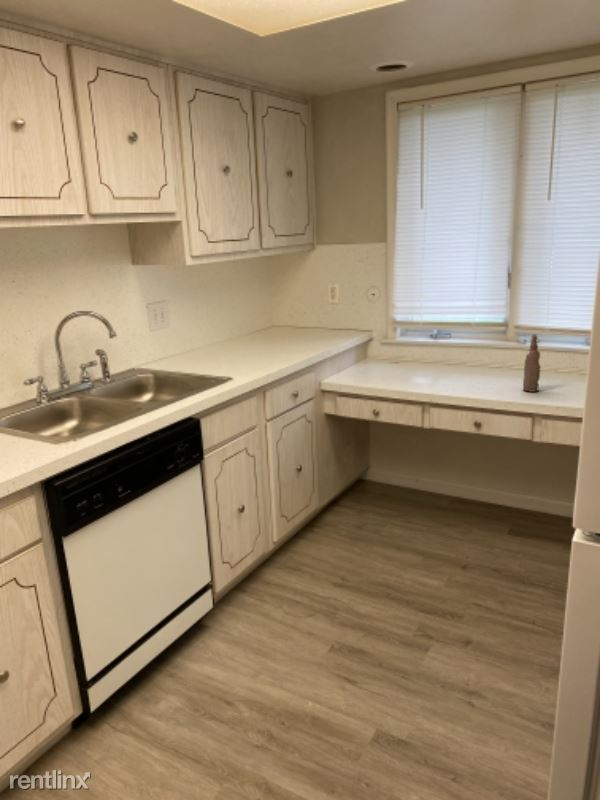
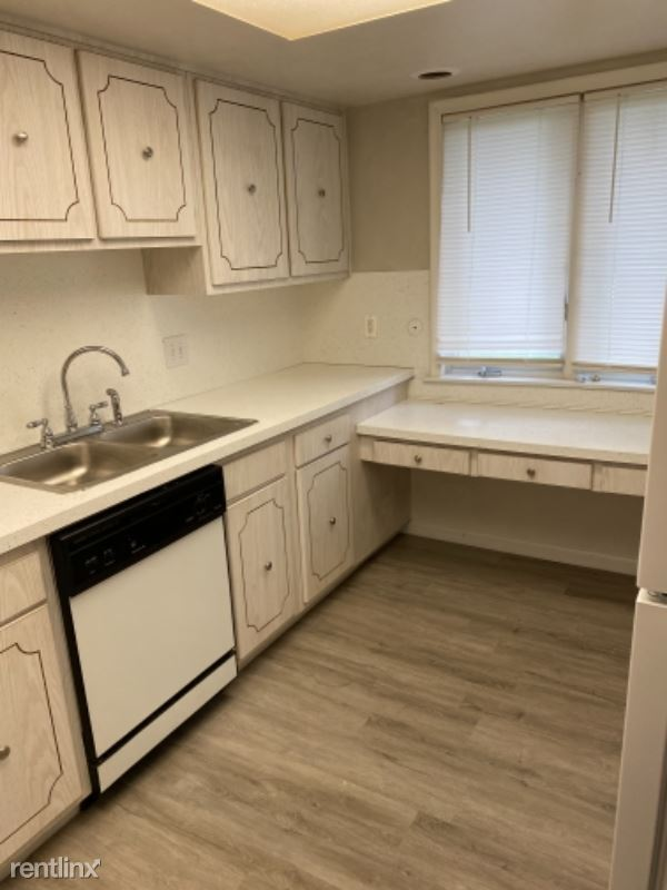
- bottle (532, 362)
